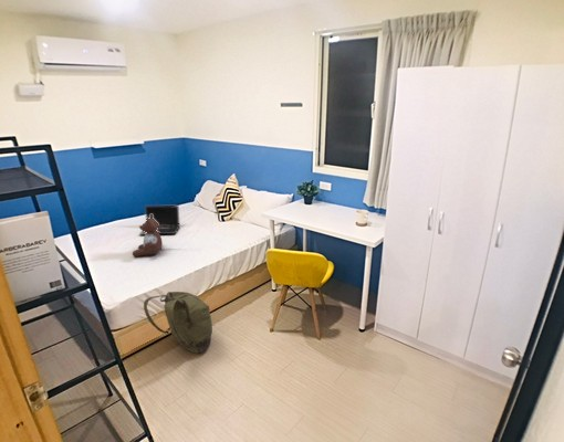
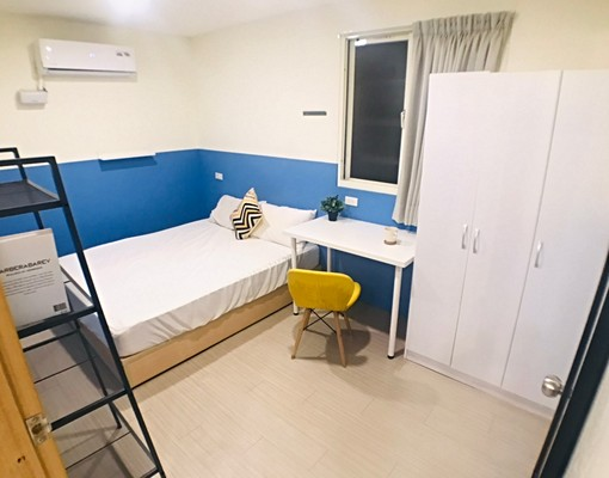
- backpack (180, 318)
- laptop computer (159, 220)
- stuffed bear (146, 234)
